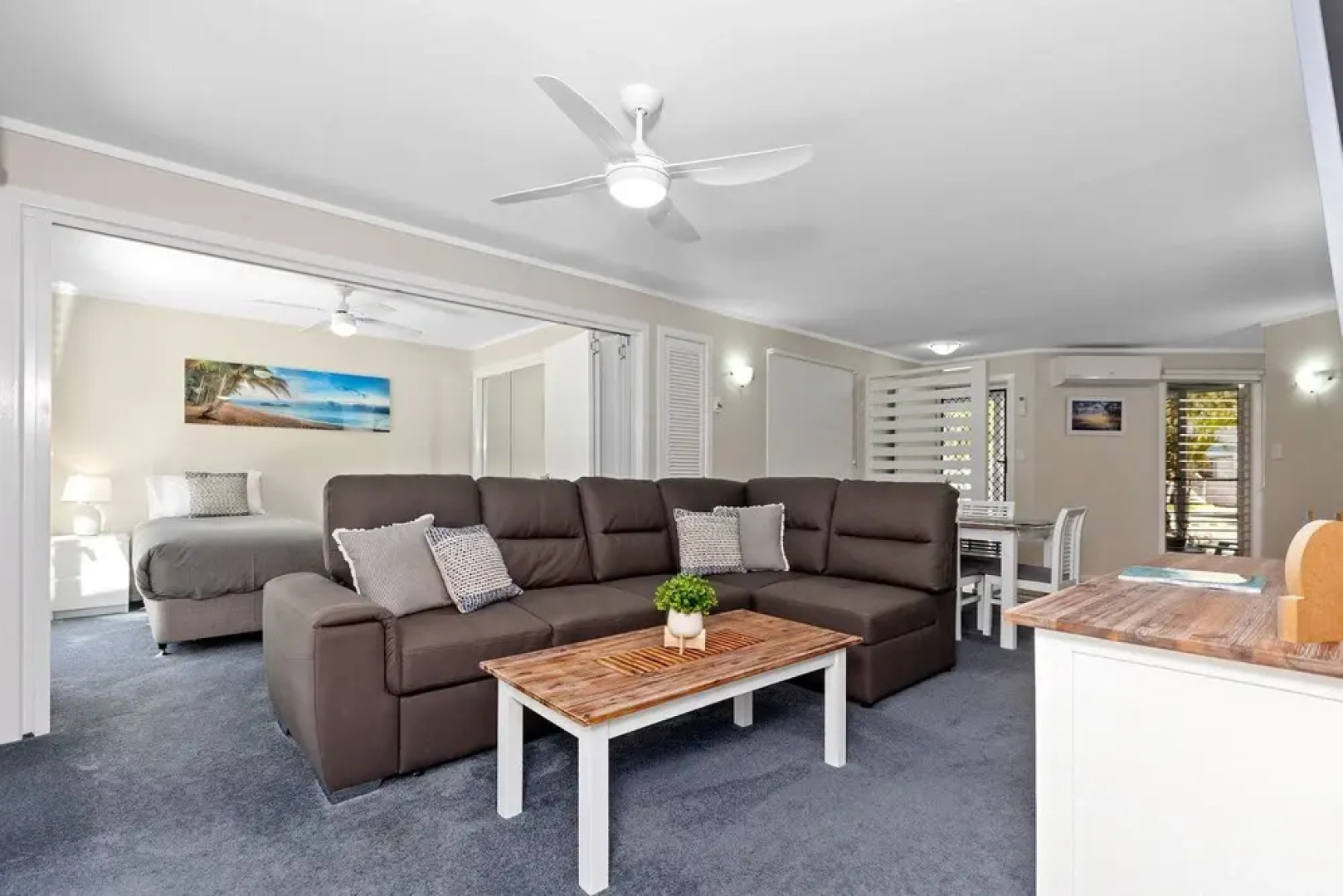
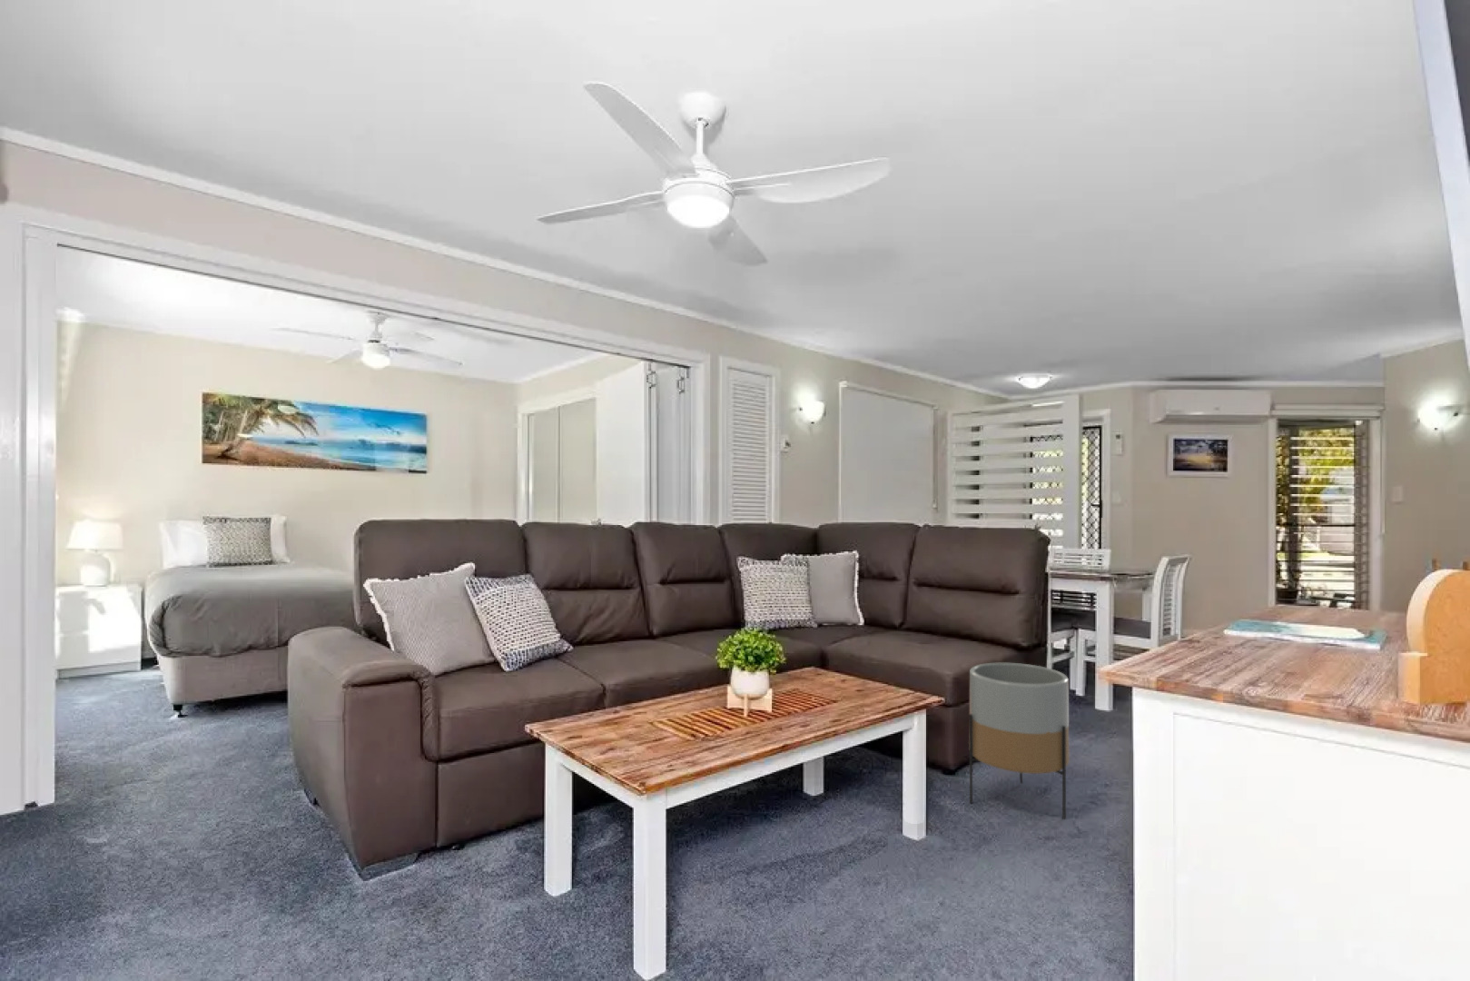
+ planter (1018, 736)
